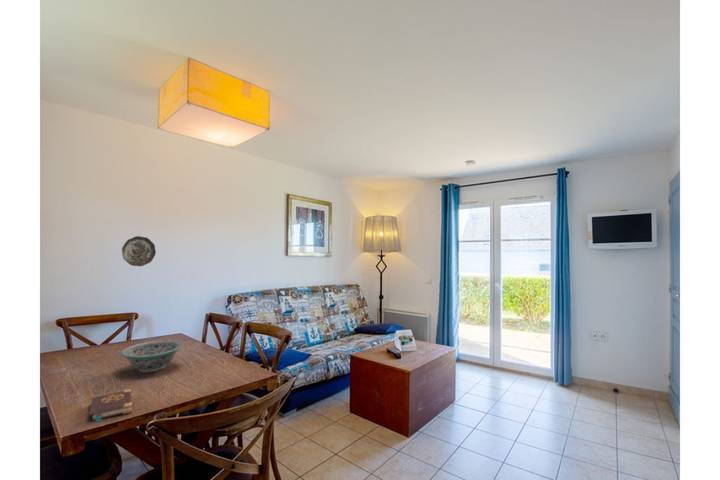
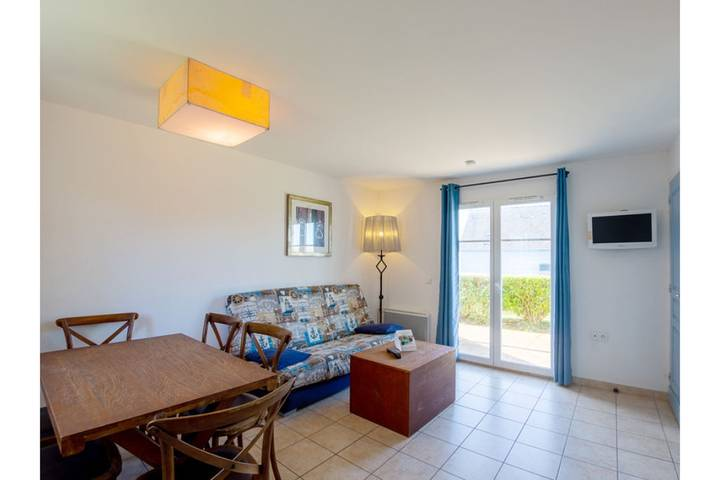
- decorative plate (138, 251)
- book (111, 404)
- decorative bowl (152, 358)
